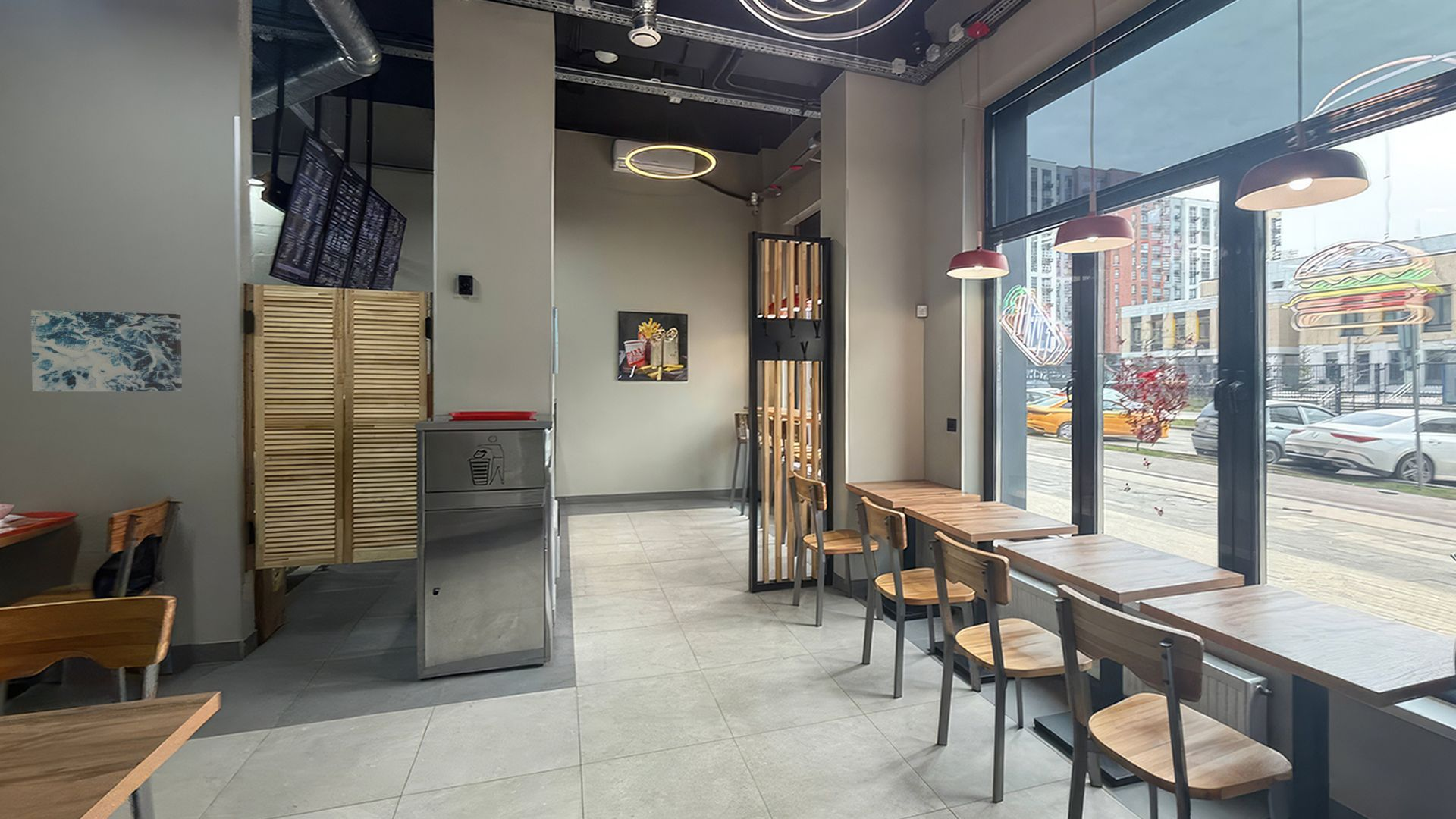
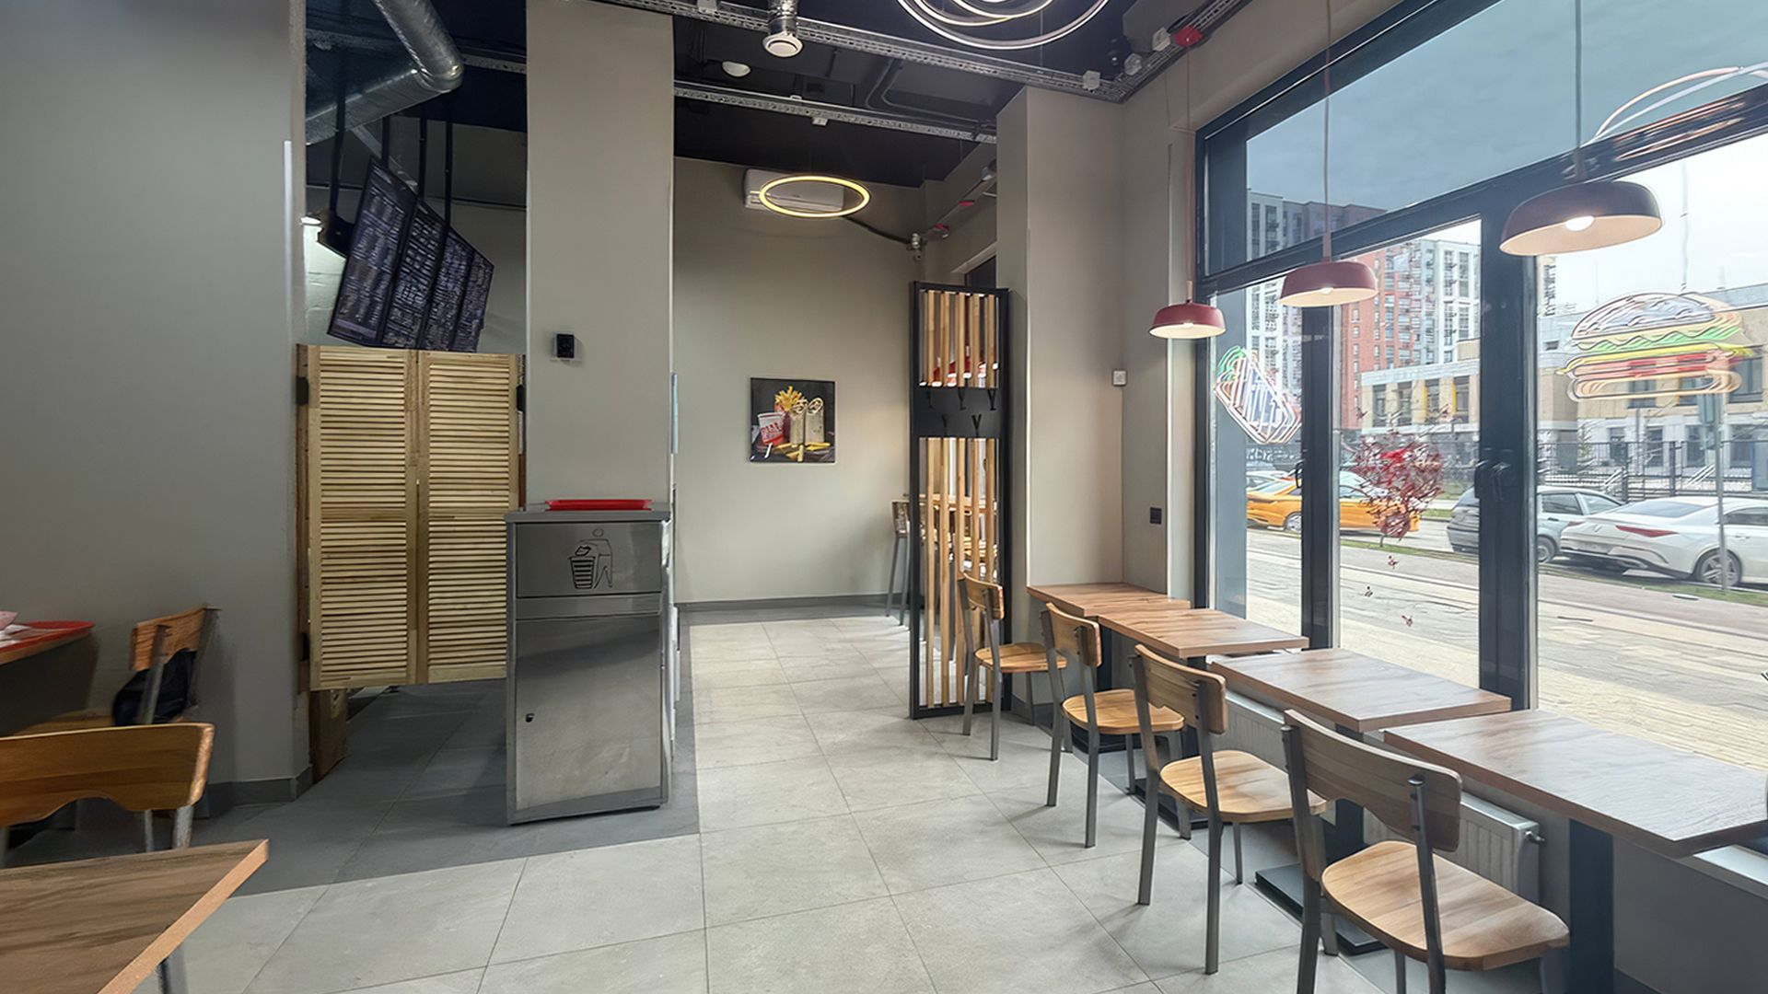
- wall art (108, 352)
